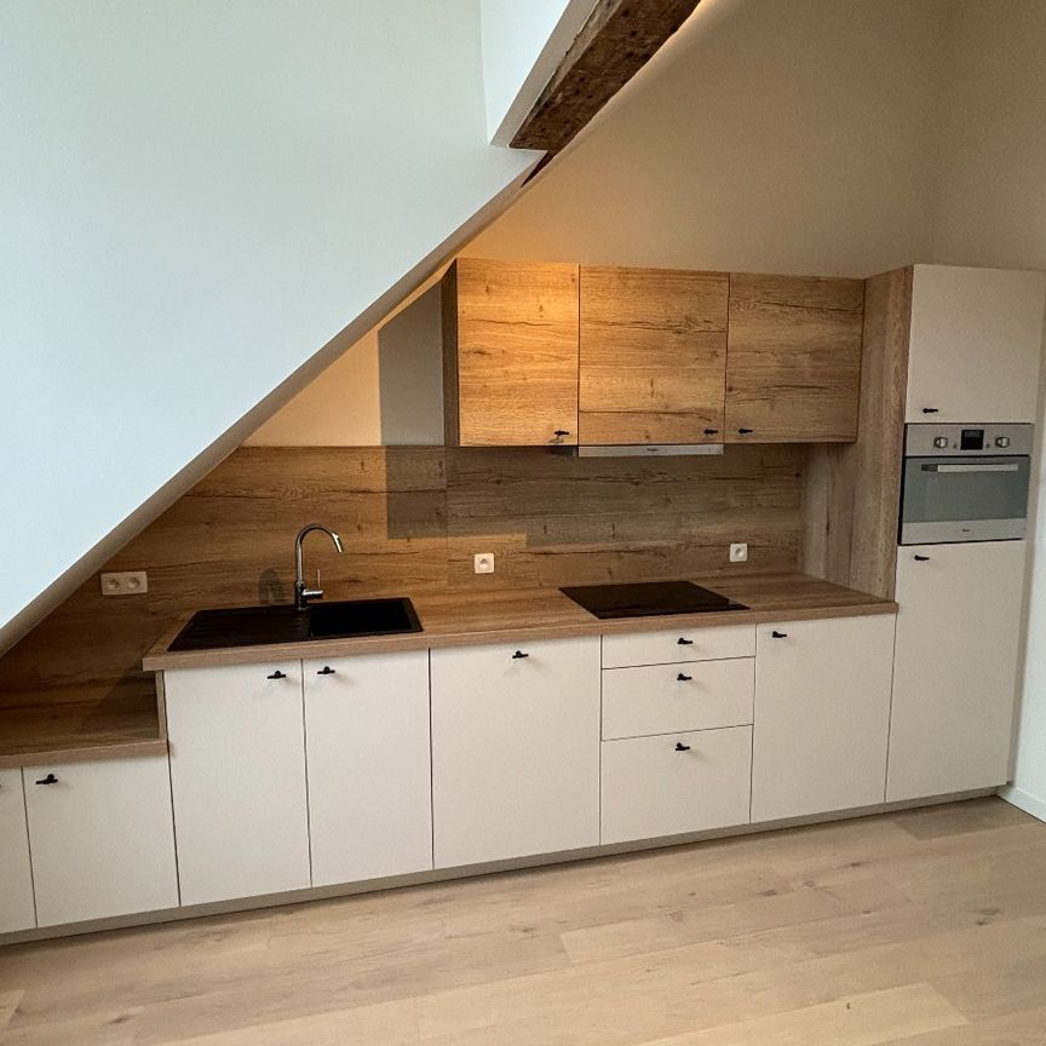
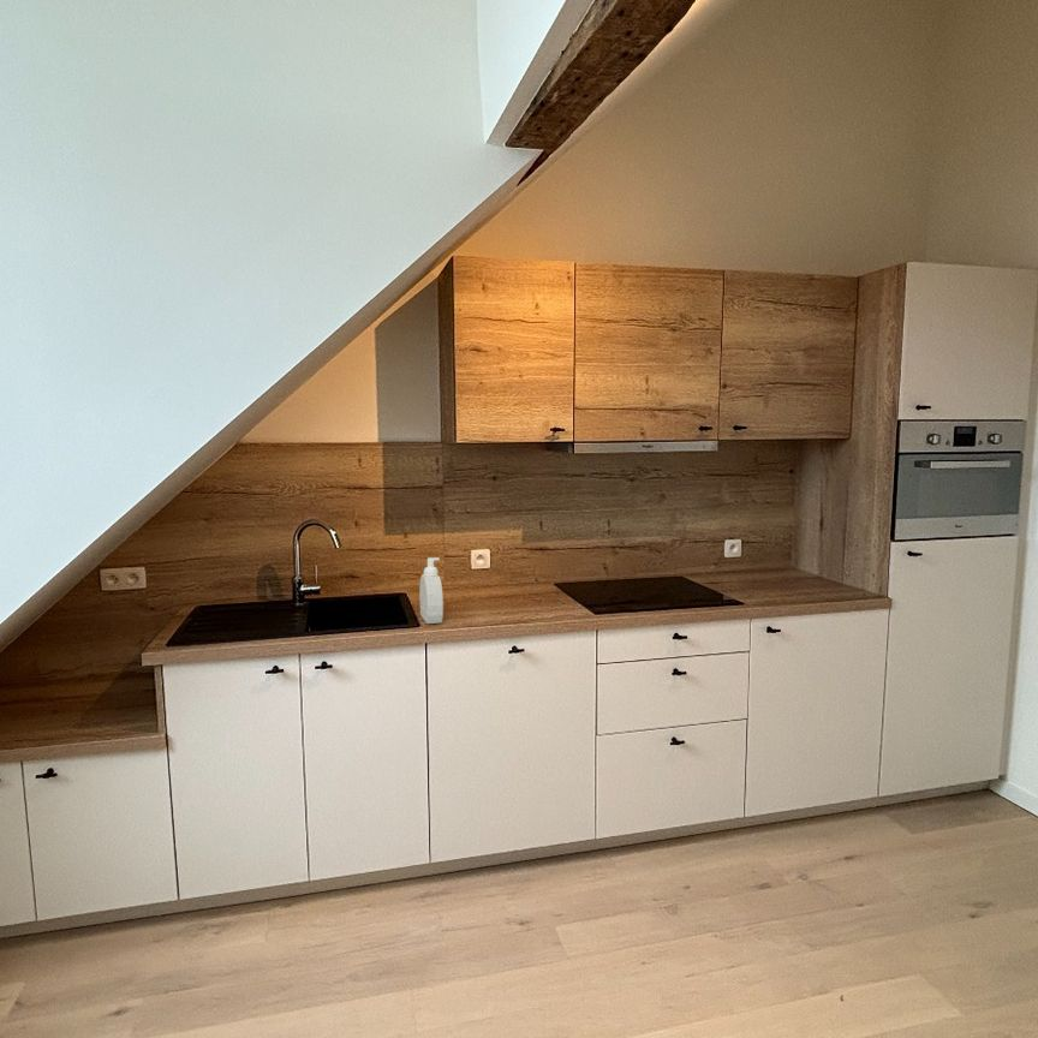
+ soap bottle (431, 589)
